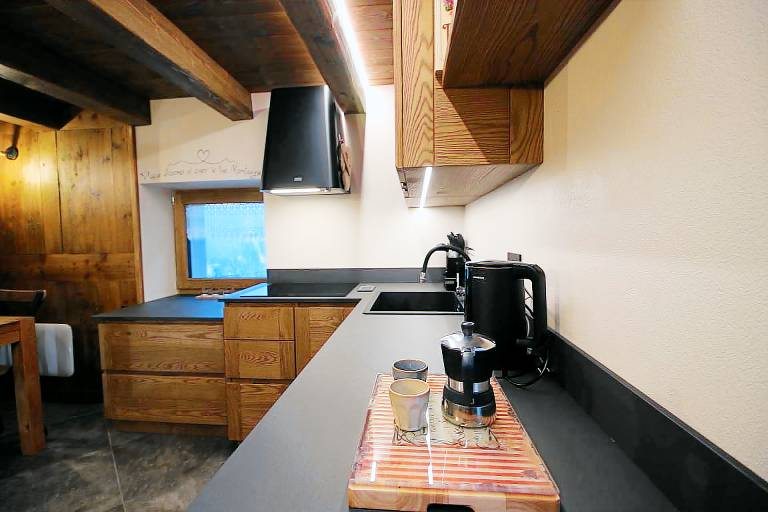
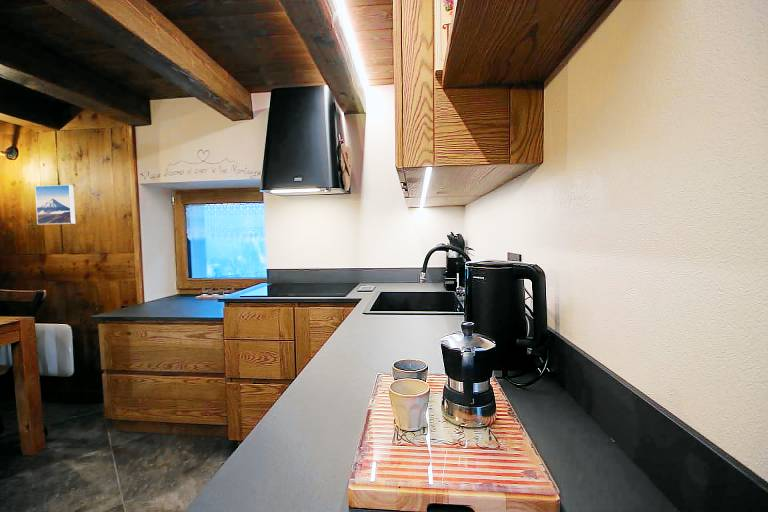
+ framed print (55, 205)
